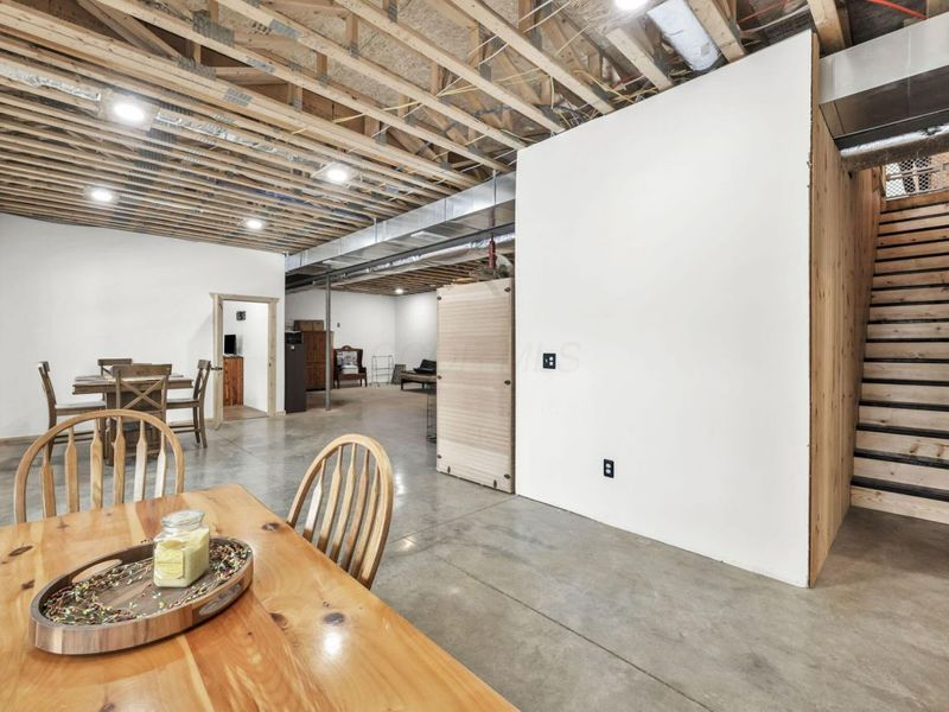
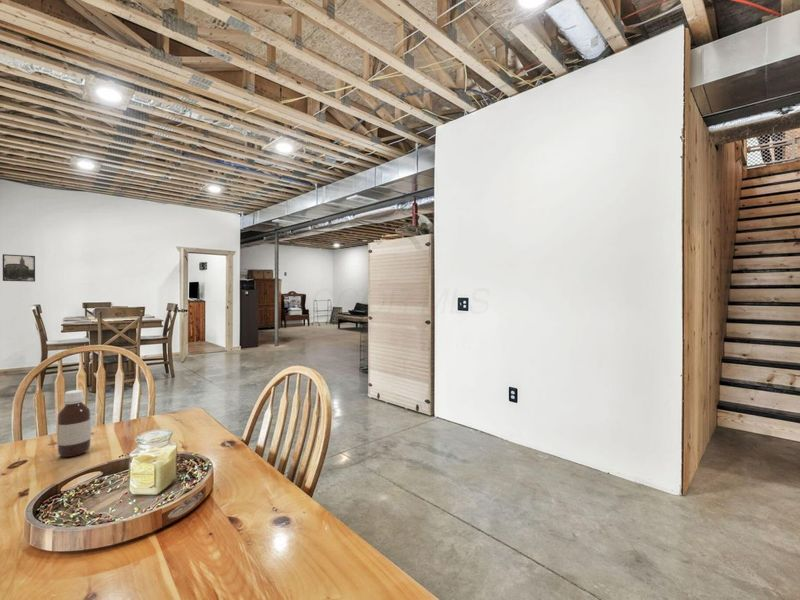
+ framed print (19, 268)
+ bottle (74, 422)
